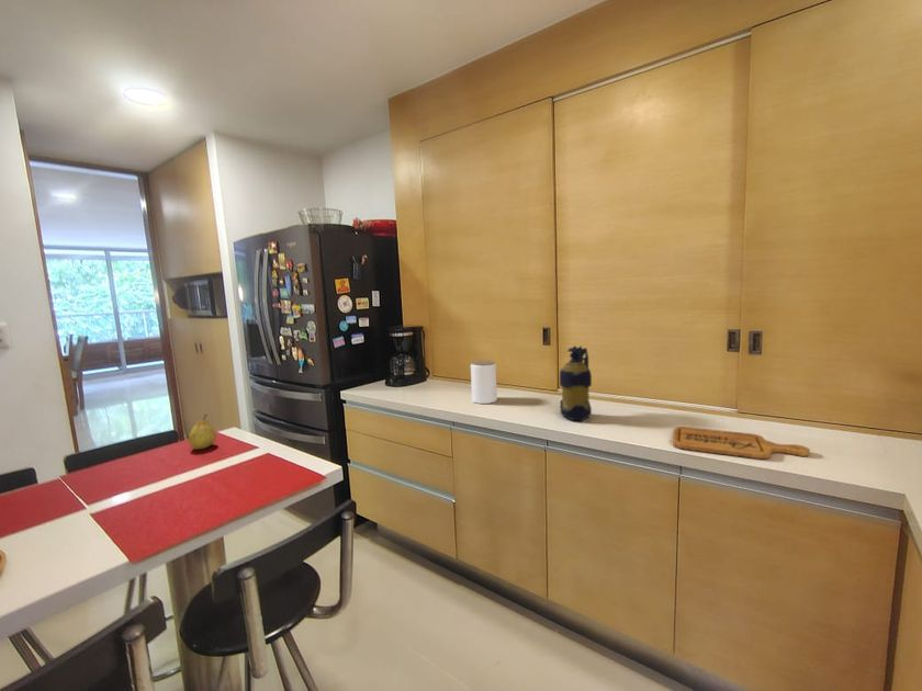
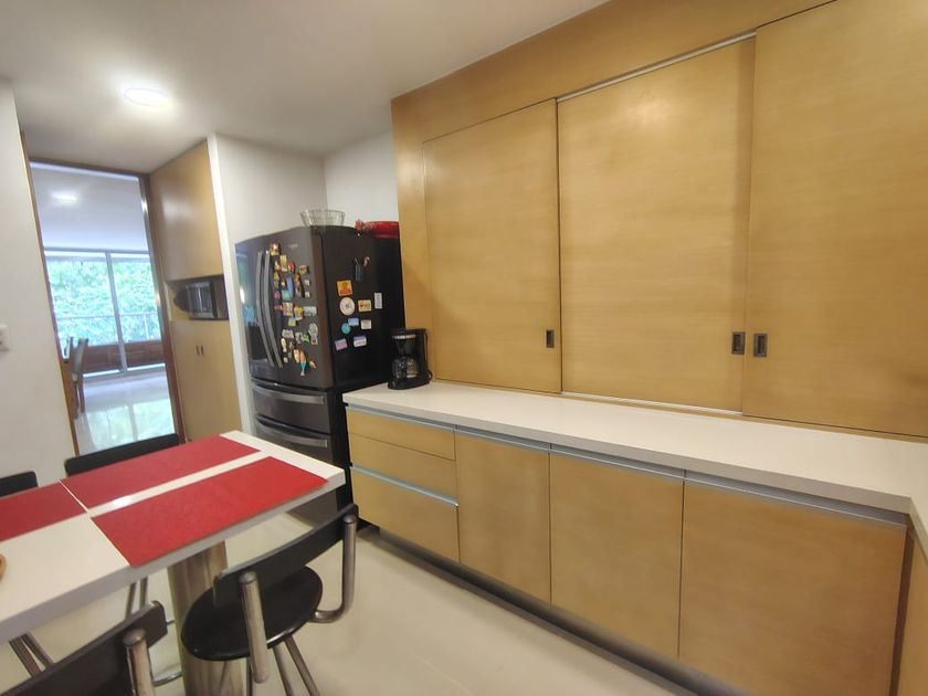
- jar (483, 381)
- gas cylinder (577, 381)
- cutting board (737, 443)
- fruit (201, 431)
